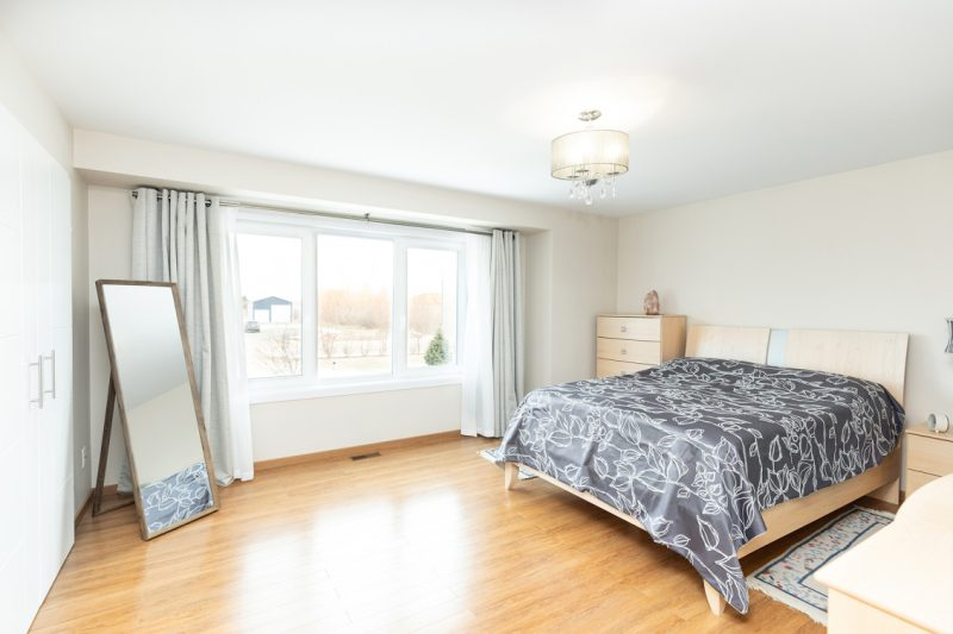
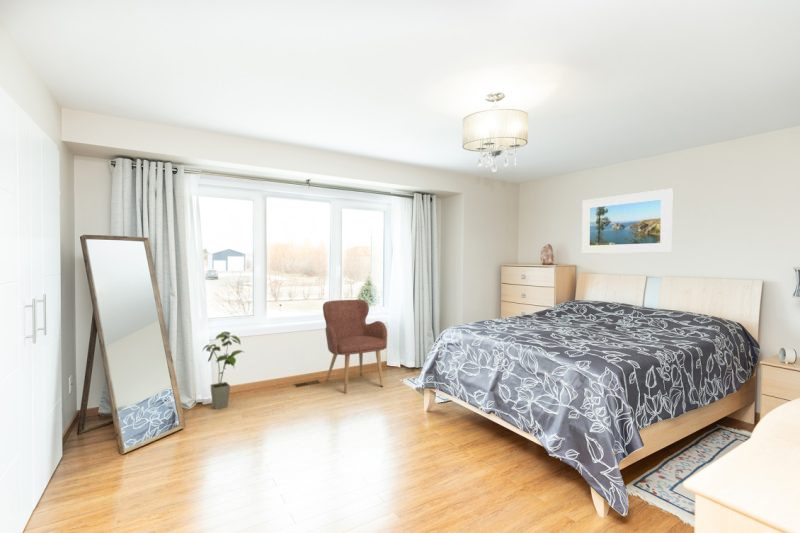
+ house plant (224, 368)
+ armchair (352, 342)
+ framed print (622, 224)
